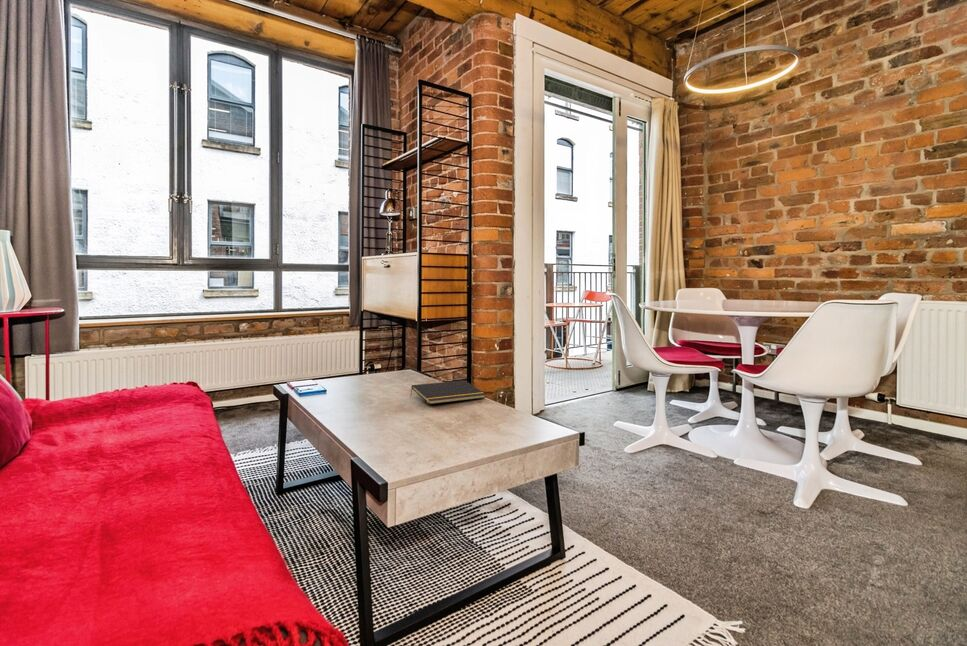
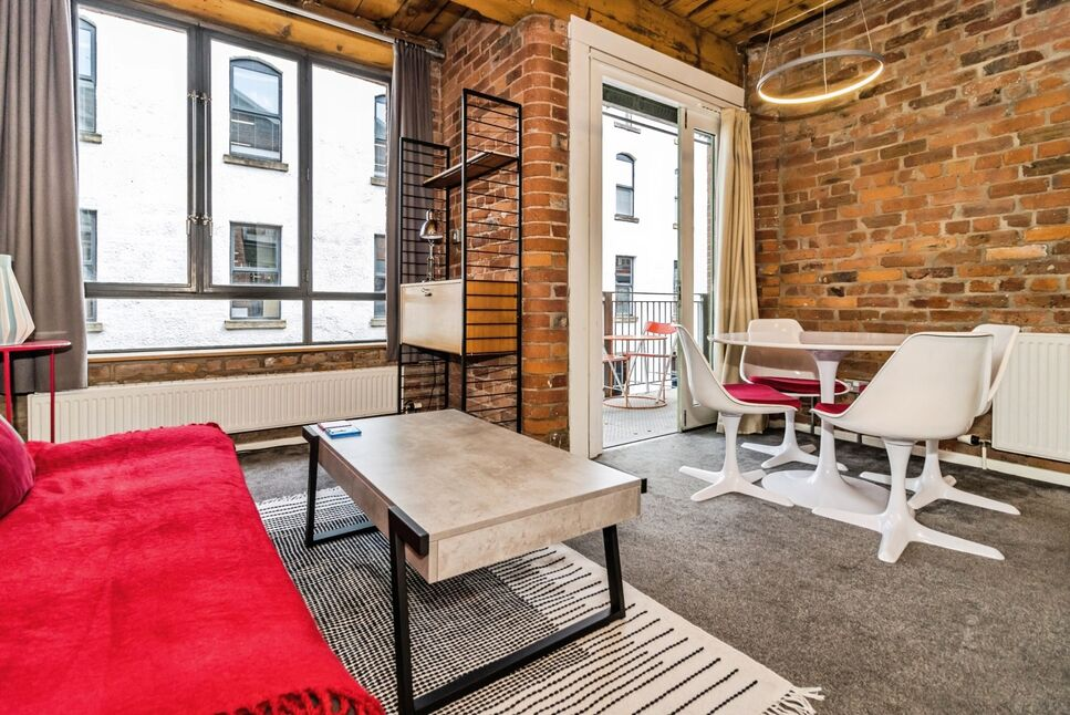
- notepad (448, 391)
